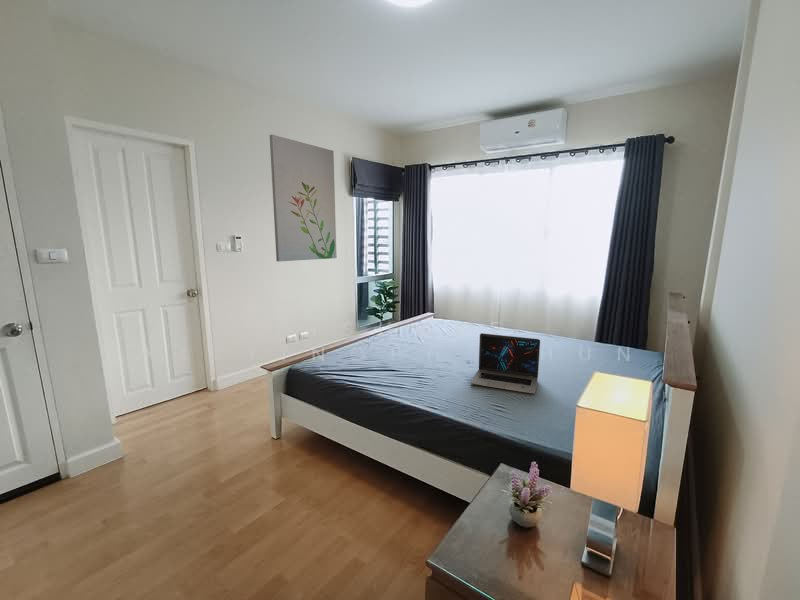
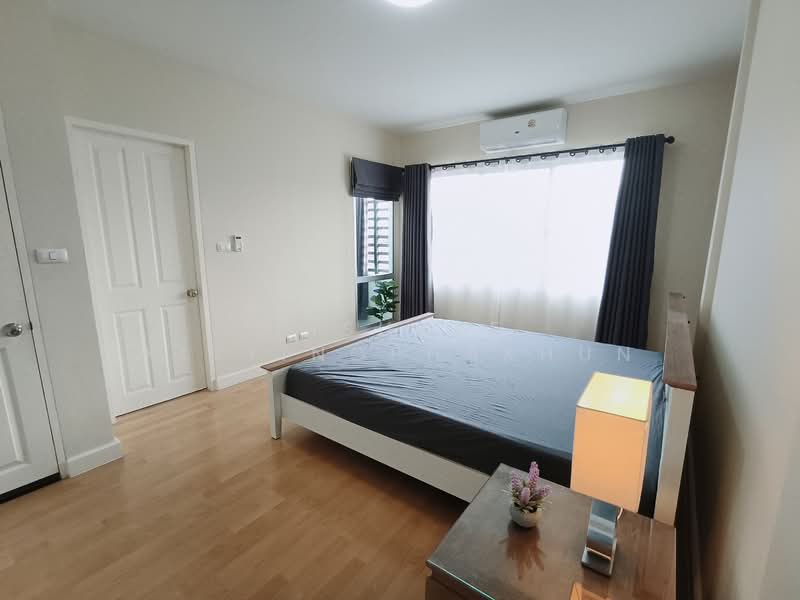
- wall art (306, 203)
- laptop (505, 362)
